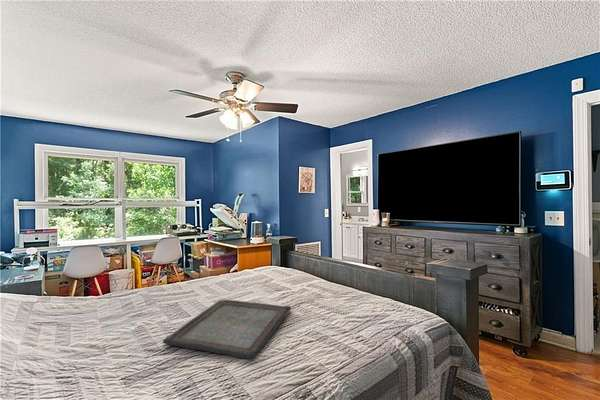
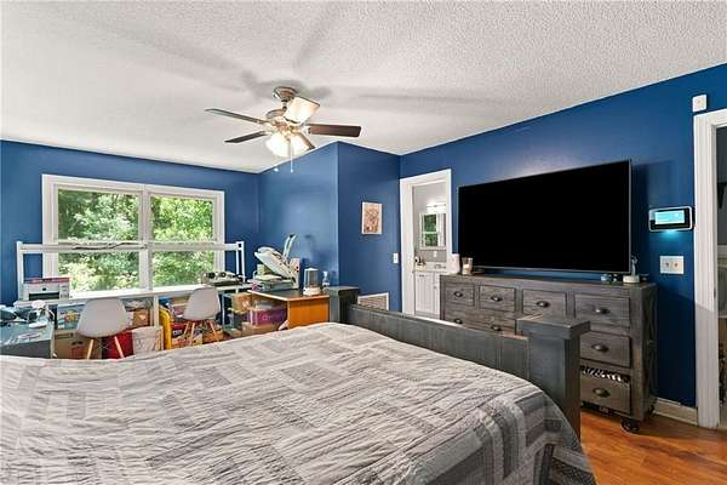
- serving tray (233, 322)
